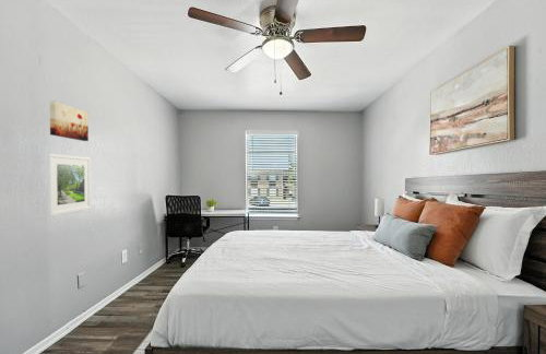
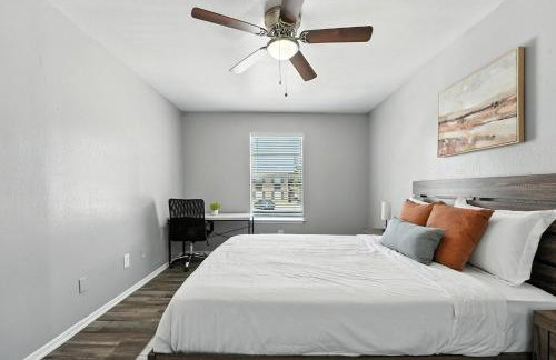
- wall art (70, 122)
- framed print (71, 184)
